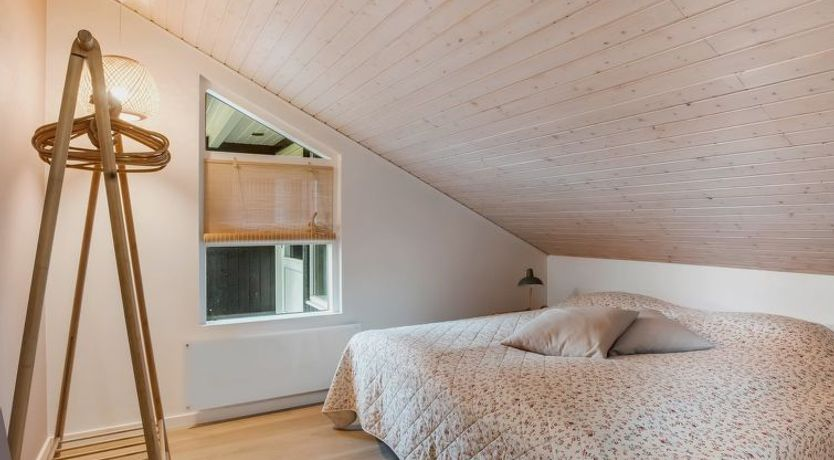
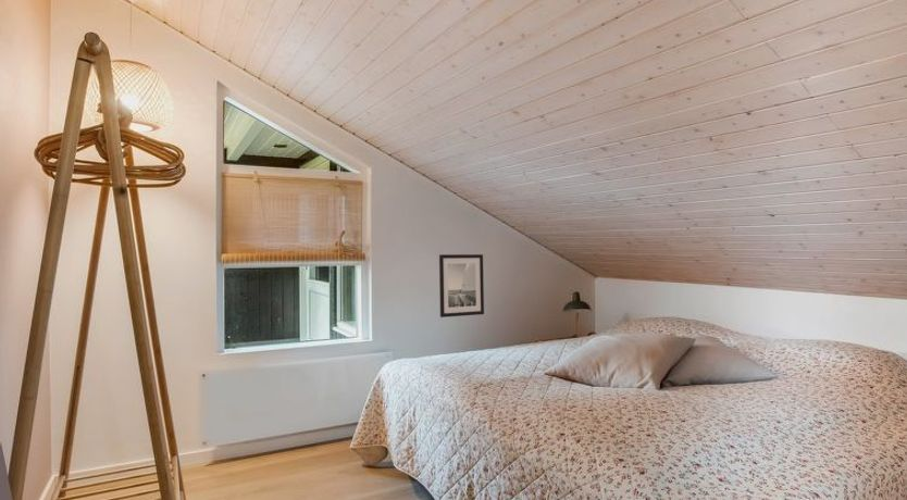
+ wall art (461, 285)
